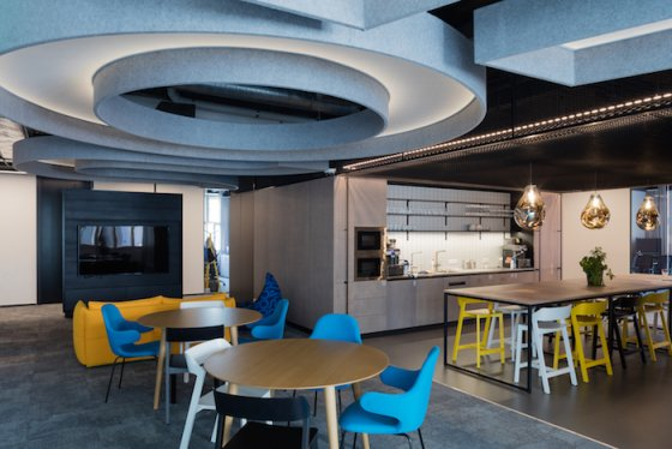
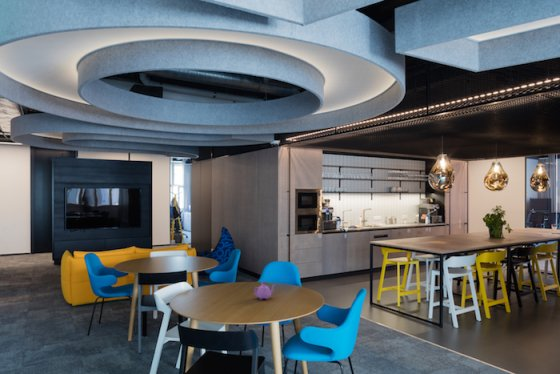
+ teapot (264, 291)
